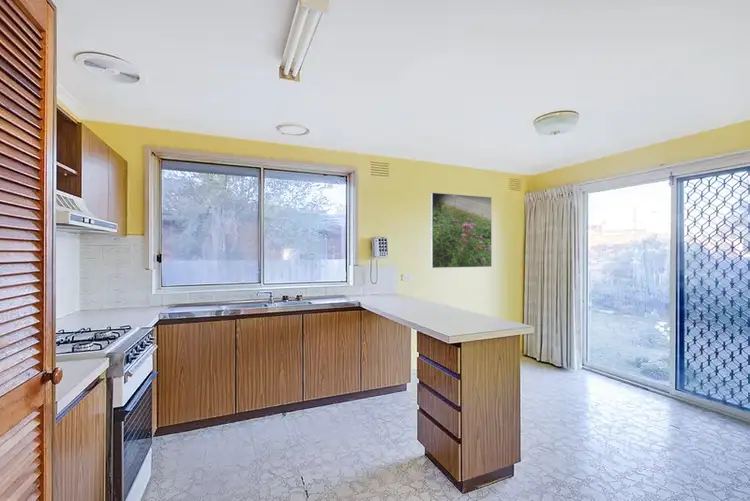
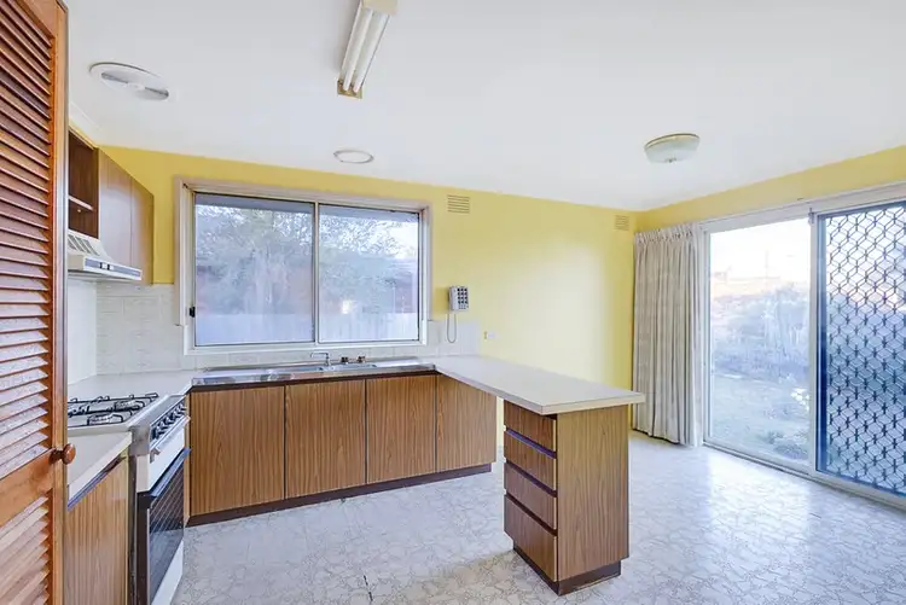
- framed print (462, 231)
